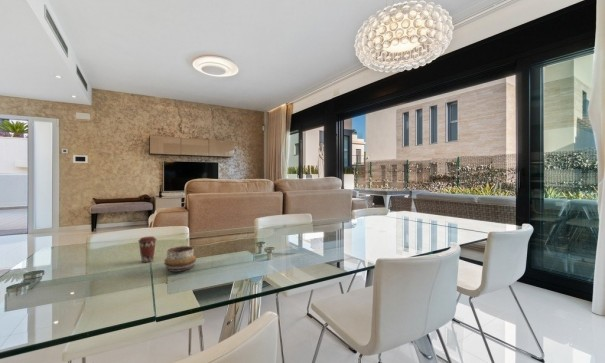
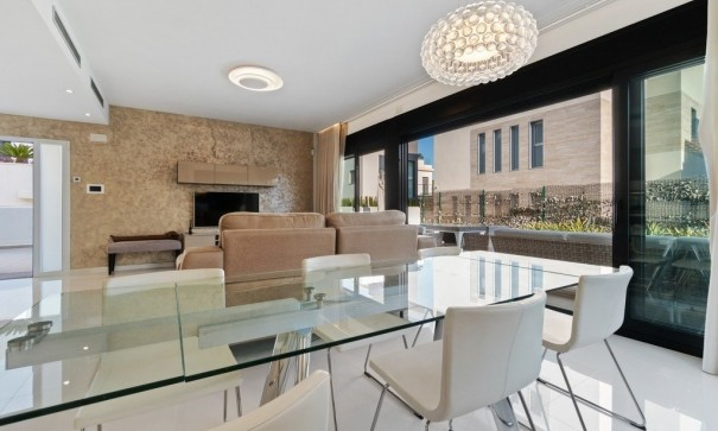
- coffee cup (147, 249)
- decorative bowl (180, 258)
